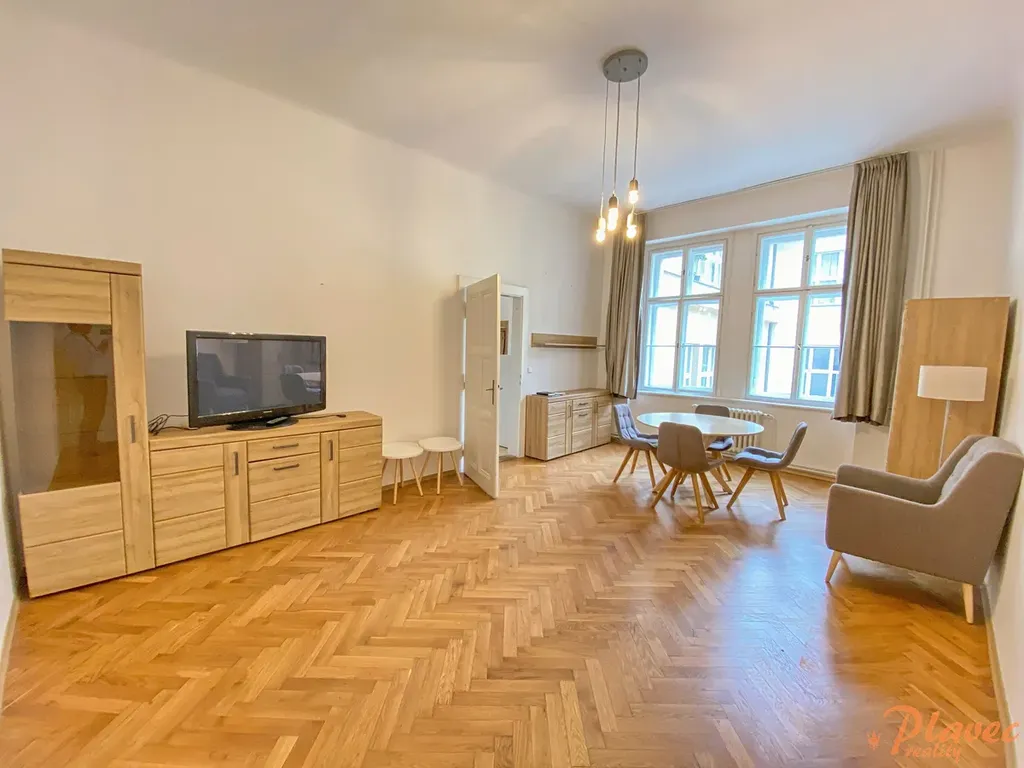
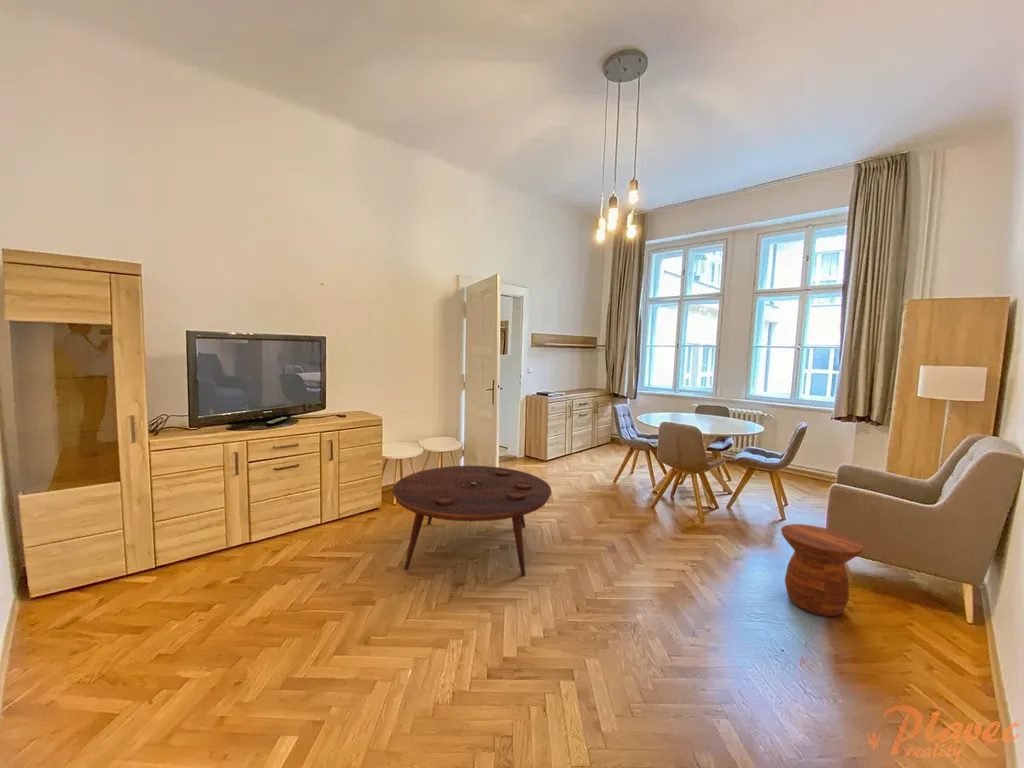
+ coffee table (472, 514)
+ side table (817, 570)
